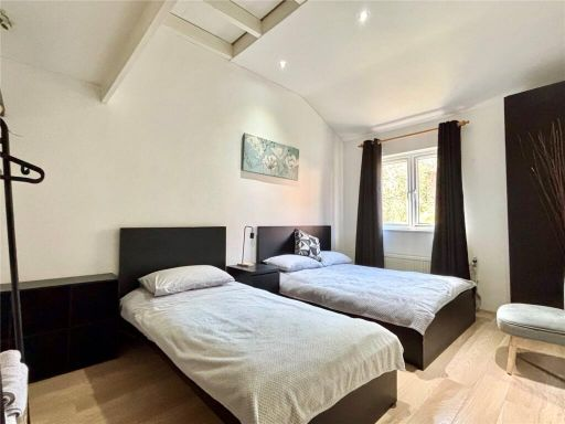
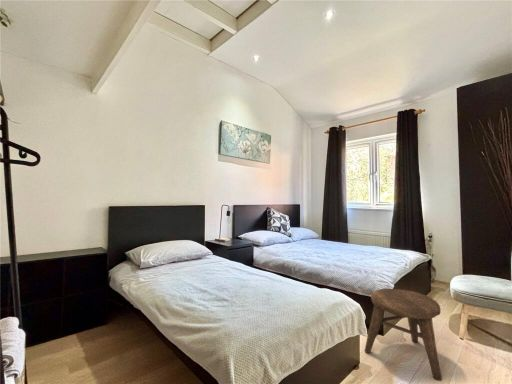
+ stool (406, 329)
